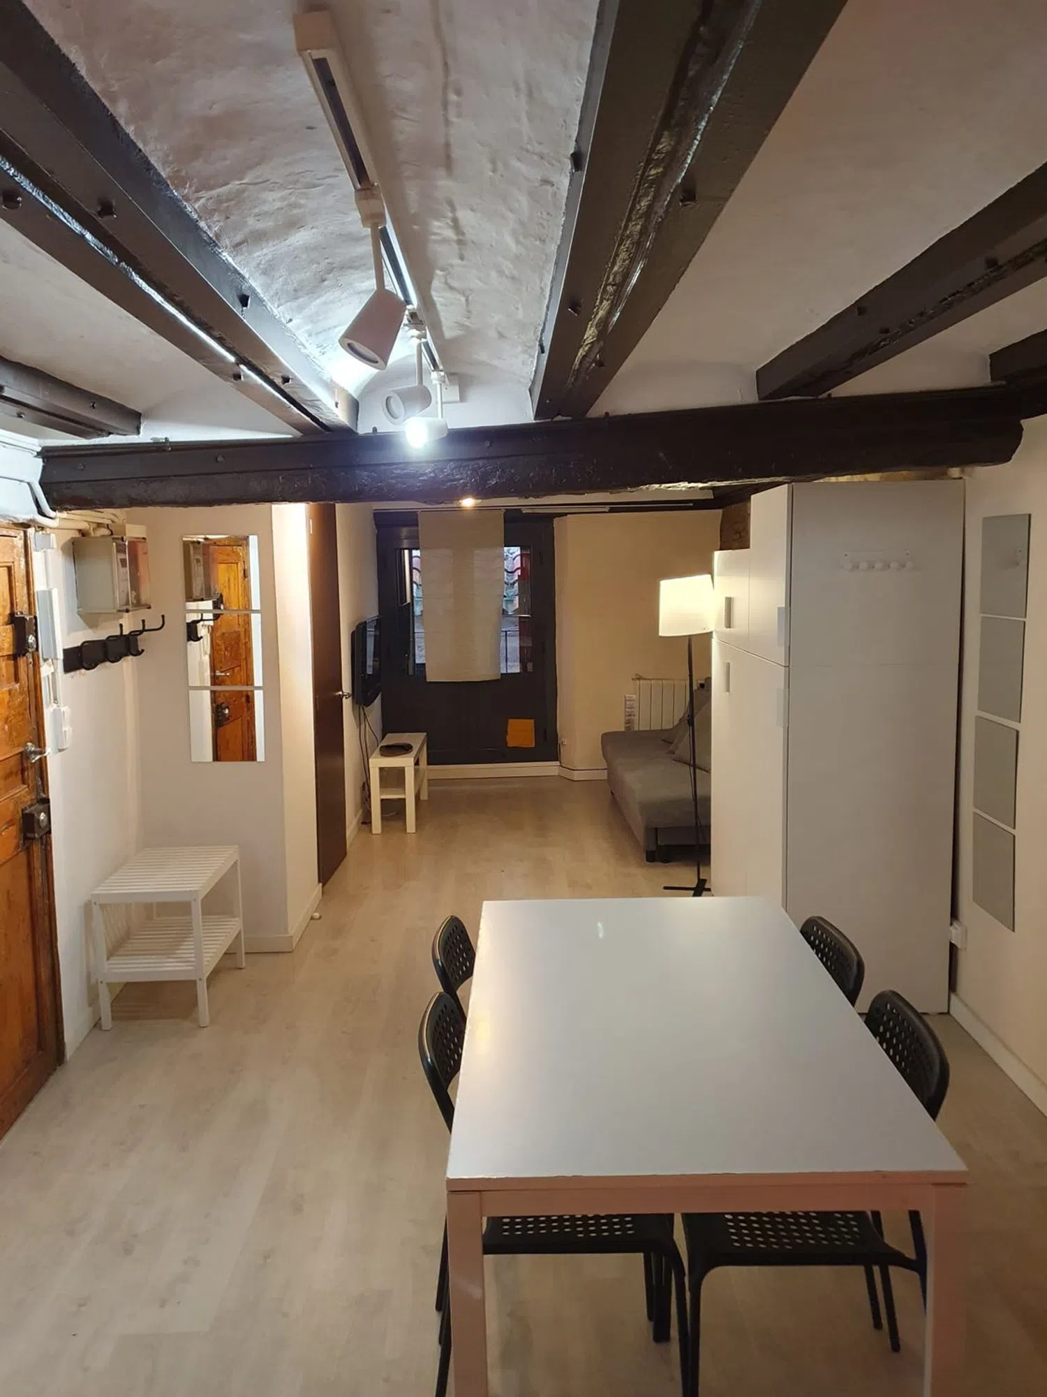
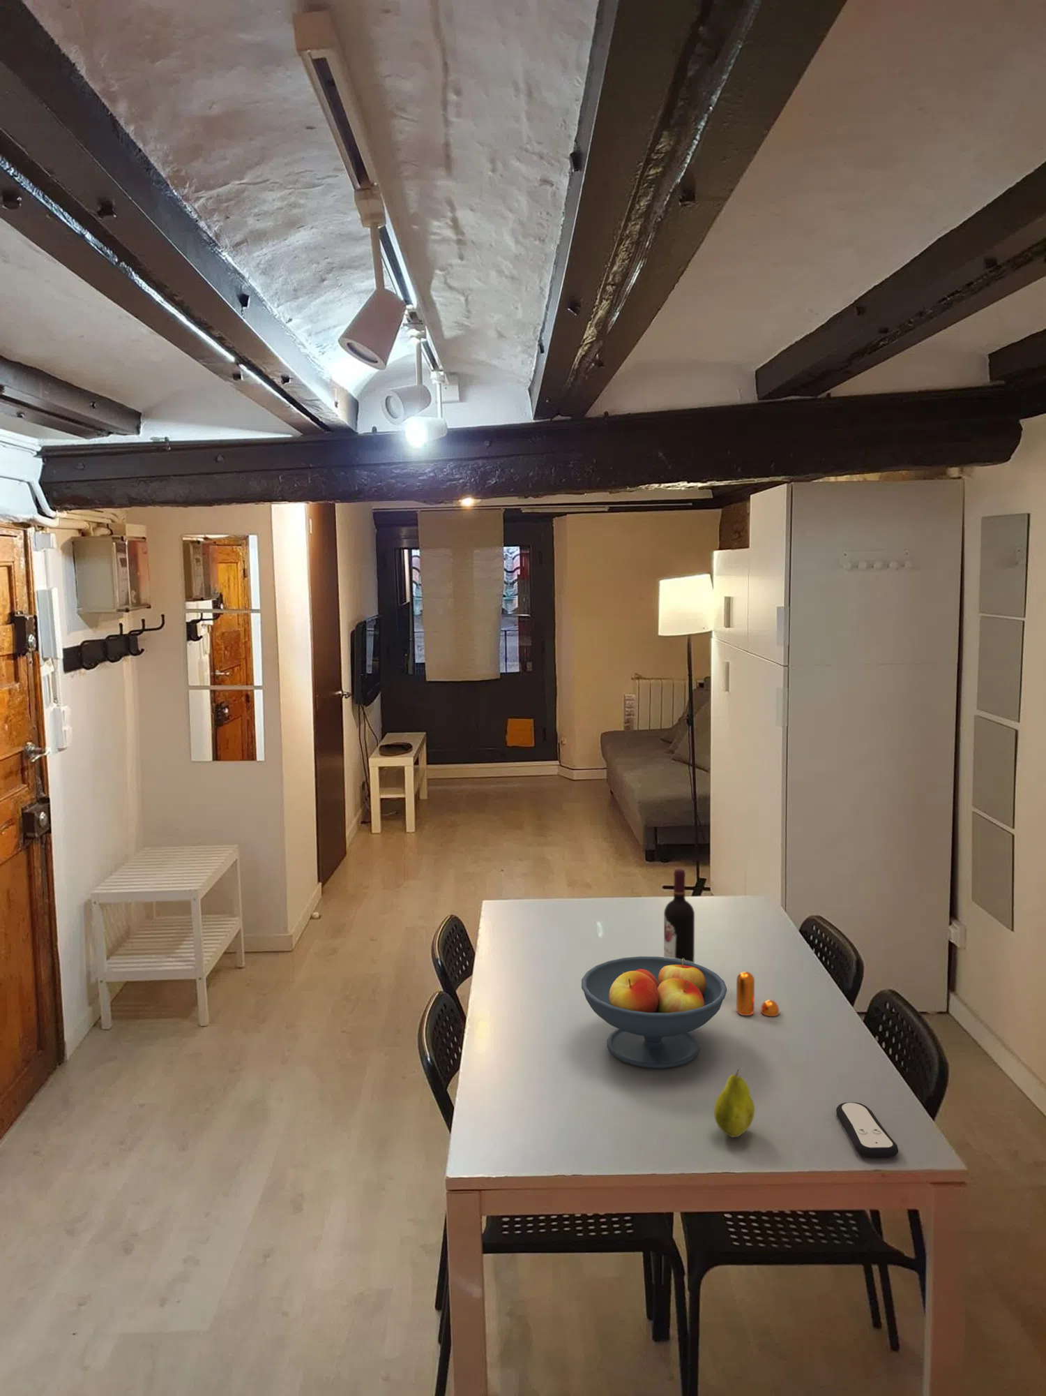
+ wine bottle (679, 928)
+ pepper shaker (754, 991)
+ fruit bowl (653, 1002)
+ fruit (735, 1105)
+ remote control (864, 1129)
